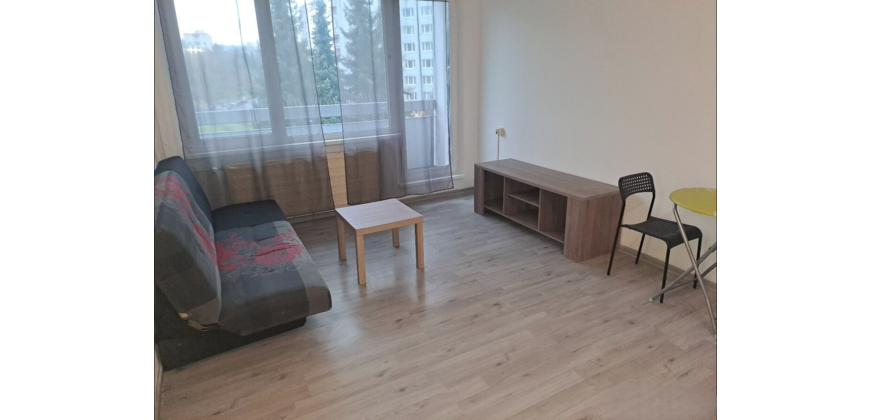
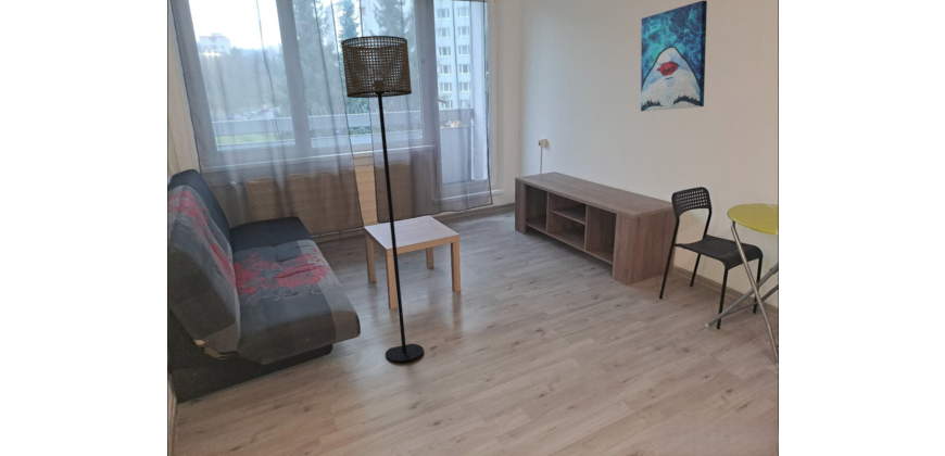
+ wall art (670, 60)
+ floor lamp (390, 206)
